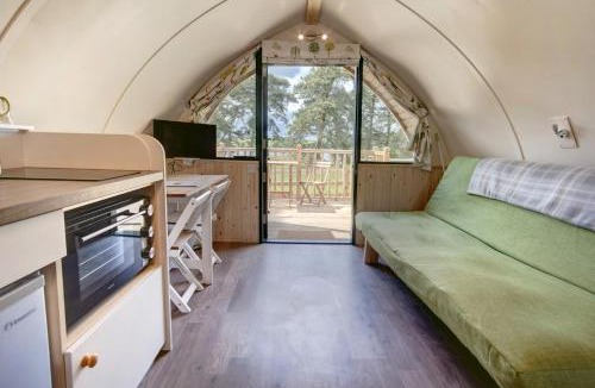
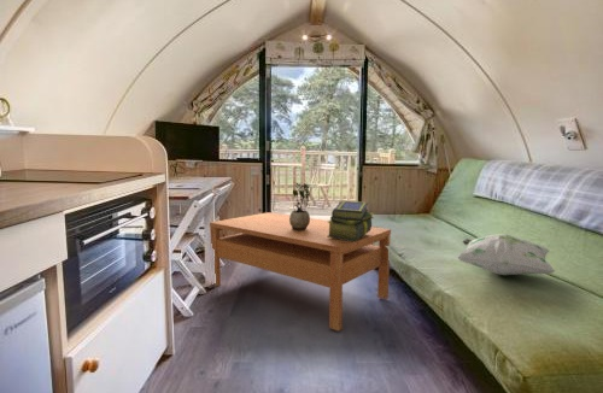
+ potted plant (302, 204)
+ coffee table (295, 258)
+ decorative pillow (502, 253)
+ stack of books (350, 219)
